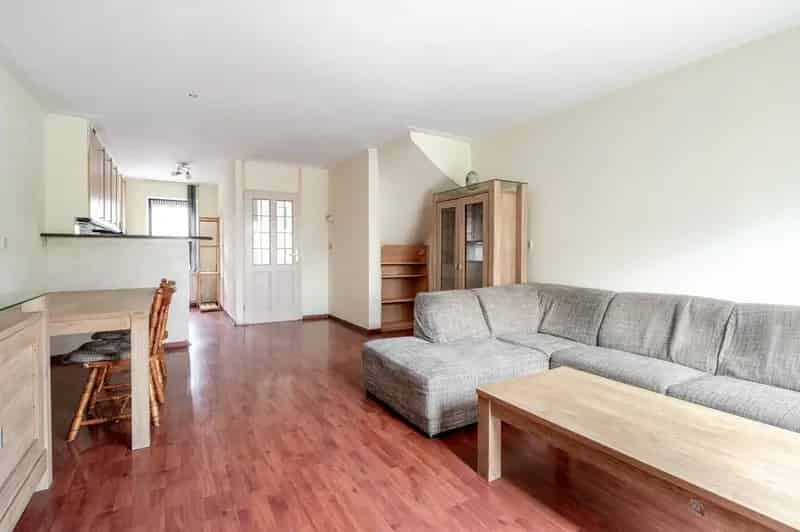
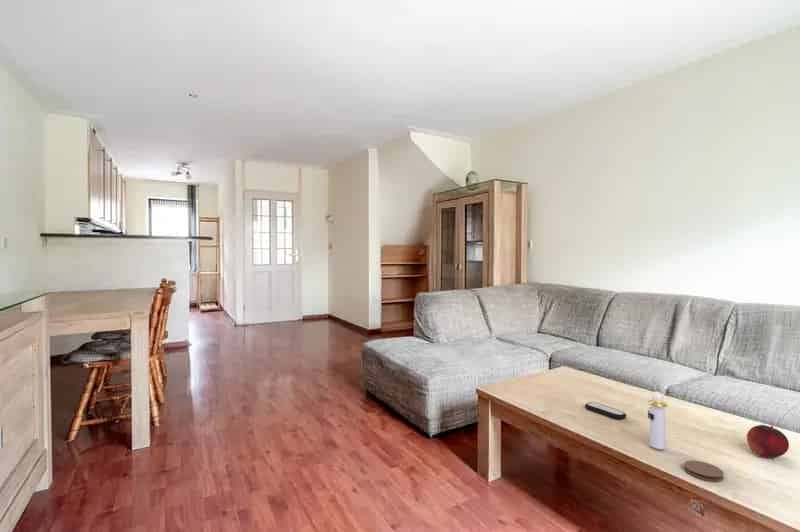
+ coaster (703, 470)
+ fruit (767, 441)
+ perfume bottle (657, 420)
+ remote control (605, 410)
